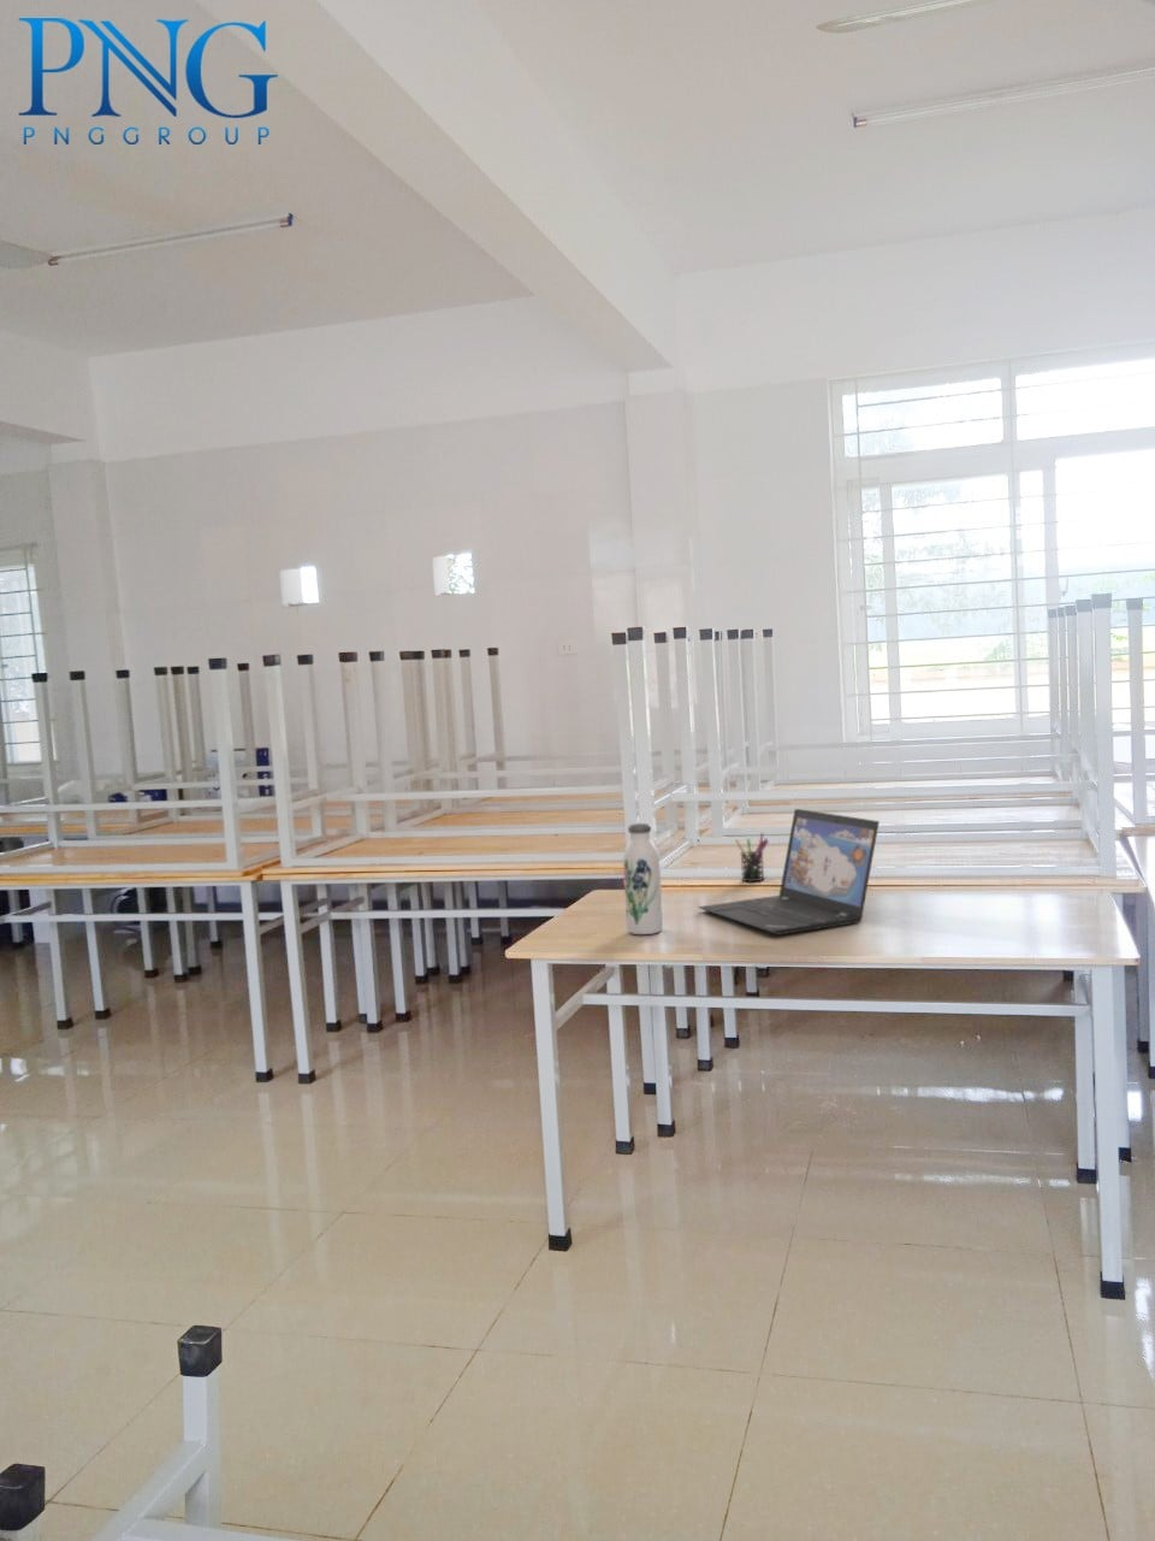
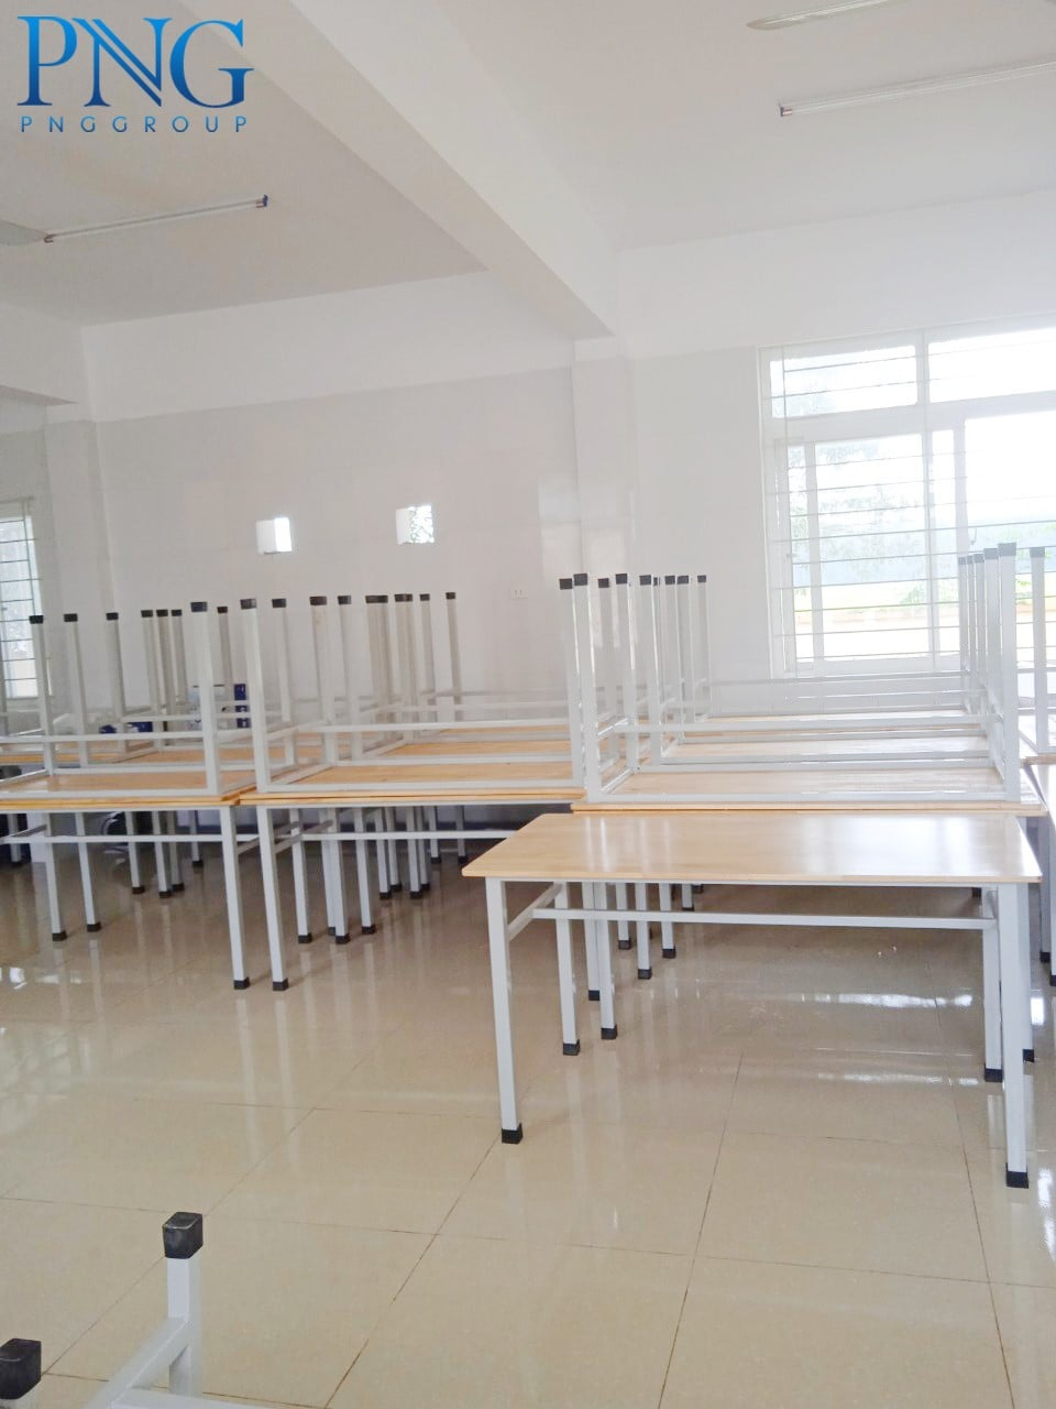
- water bottle (642, 877)
- laptop (785, 868)
- pen holder (752, 855)
